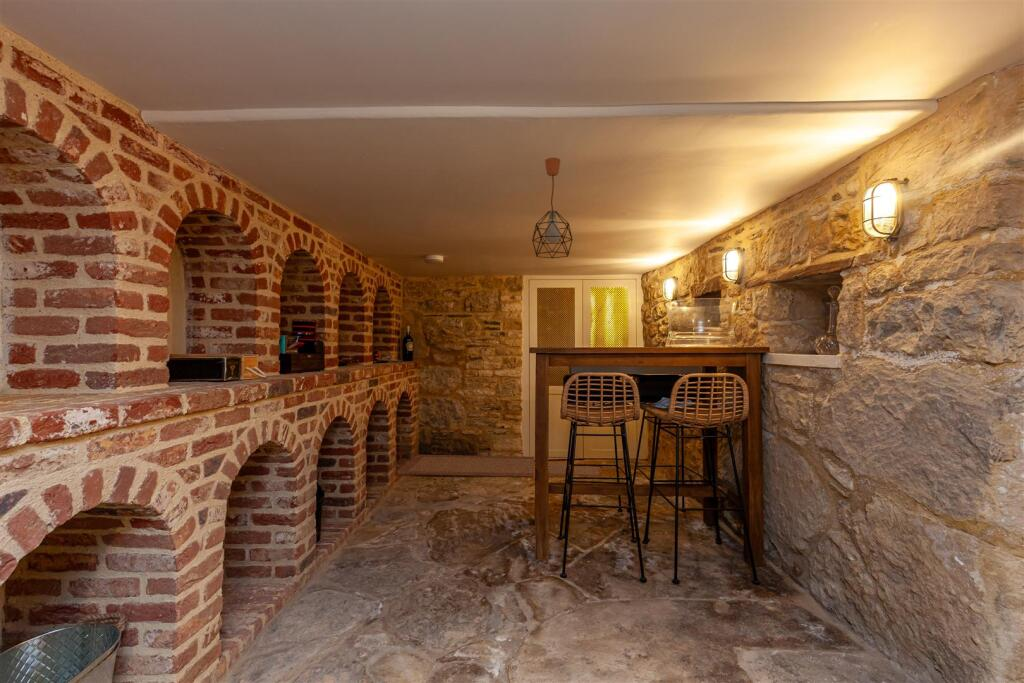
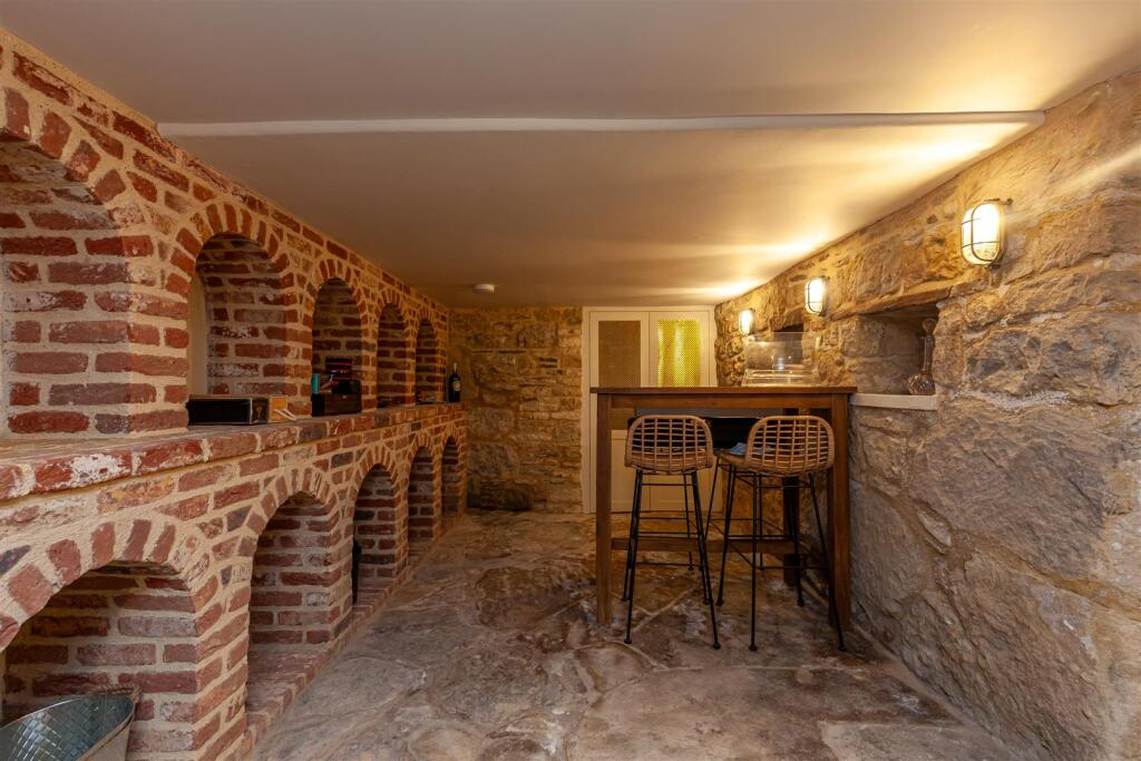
- pendant light (552, 207)
- rug (520, 465)
